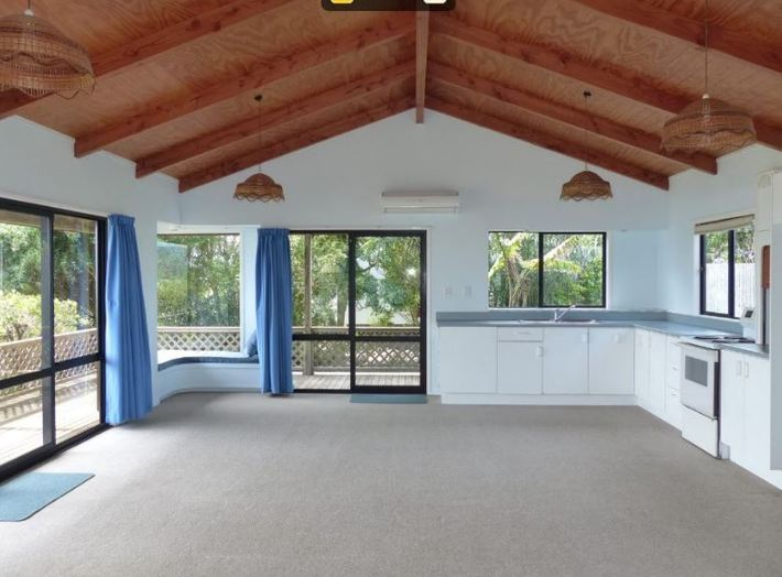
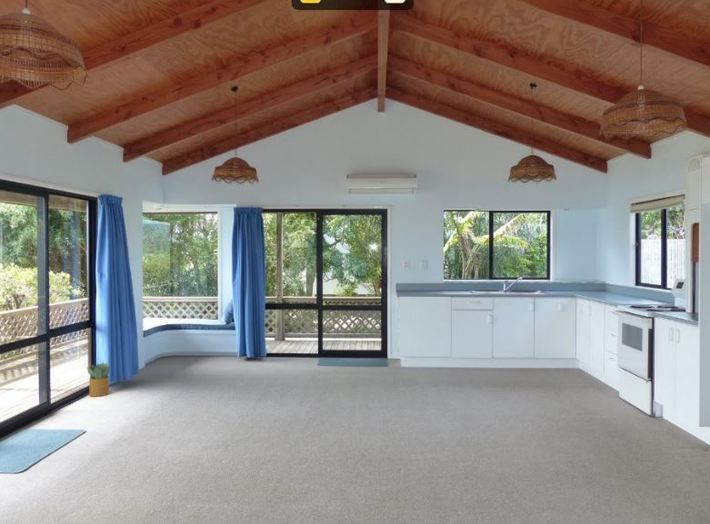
+ potted plant (97, 379)
